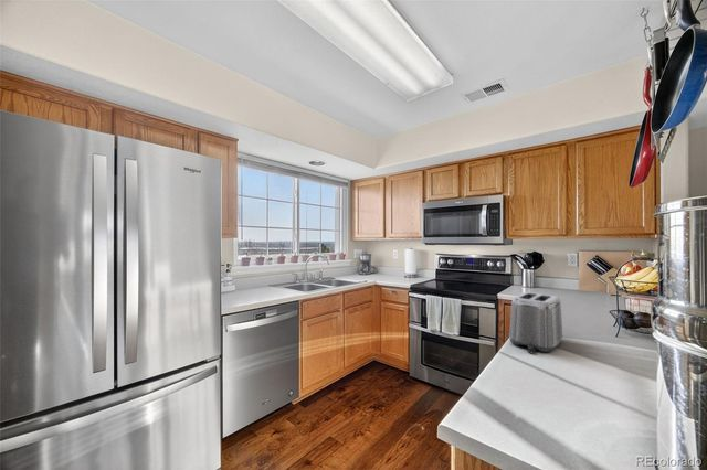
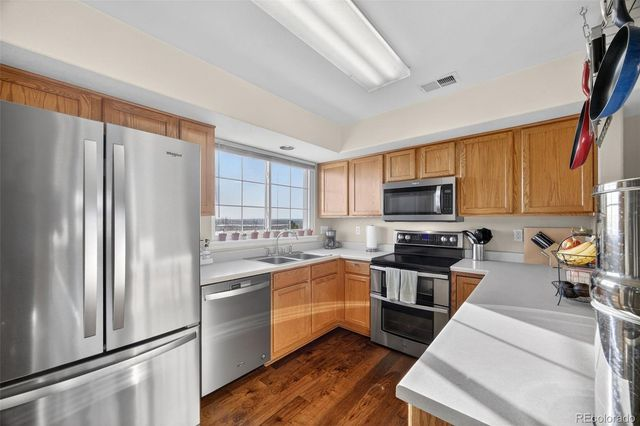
- toaster (535, 319)
